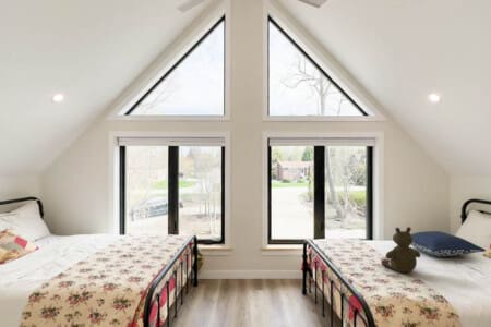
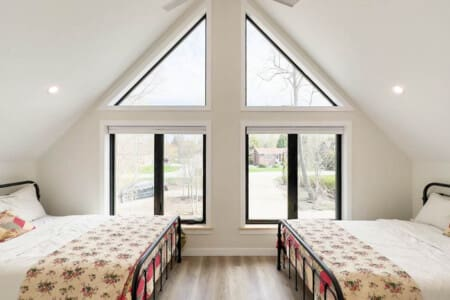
- teddy bear (398, 247)
- pillow (439, 243)
